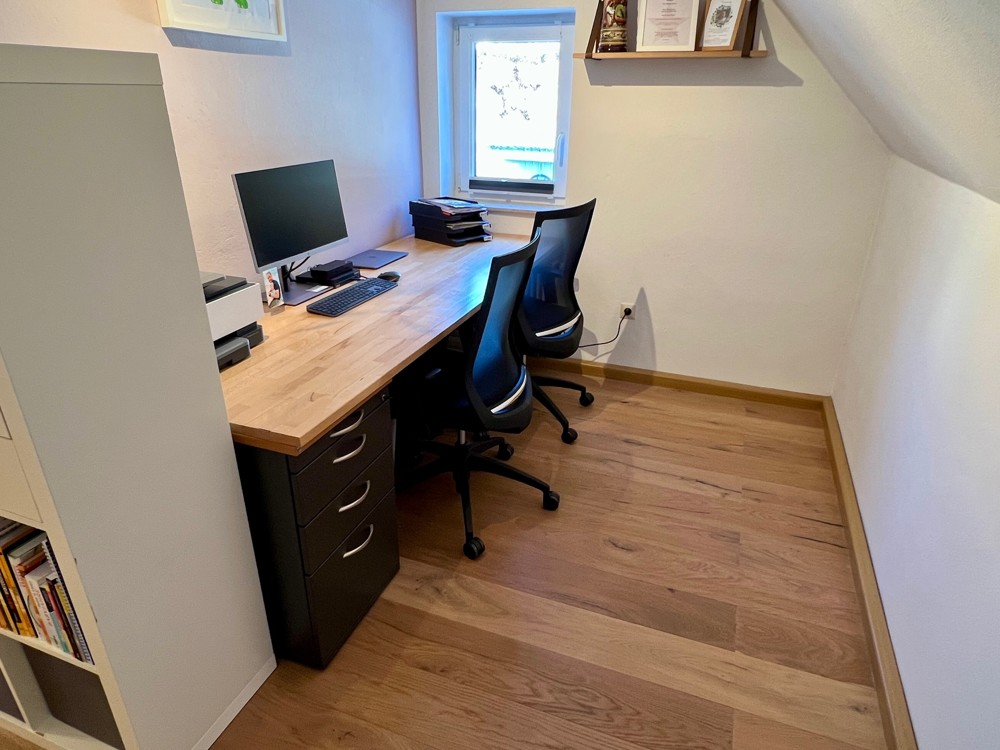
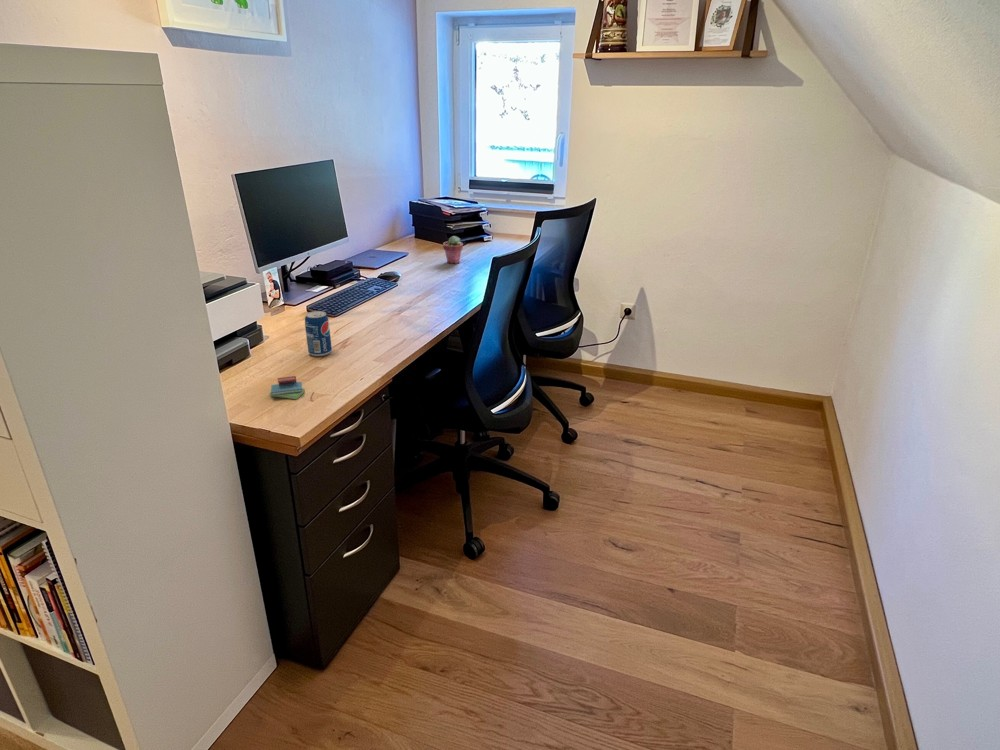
+ beverage can (318, 333)
+ sticky notes (288, 383)
+ potted succulent (453, 248)
